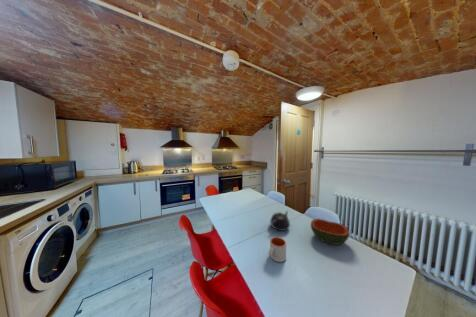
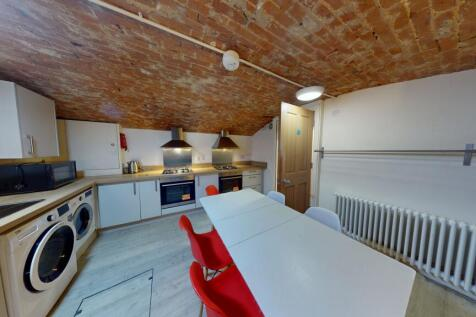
- teapot (280, 219)
- mug (276, 250)
- bowl (328, 233)
